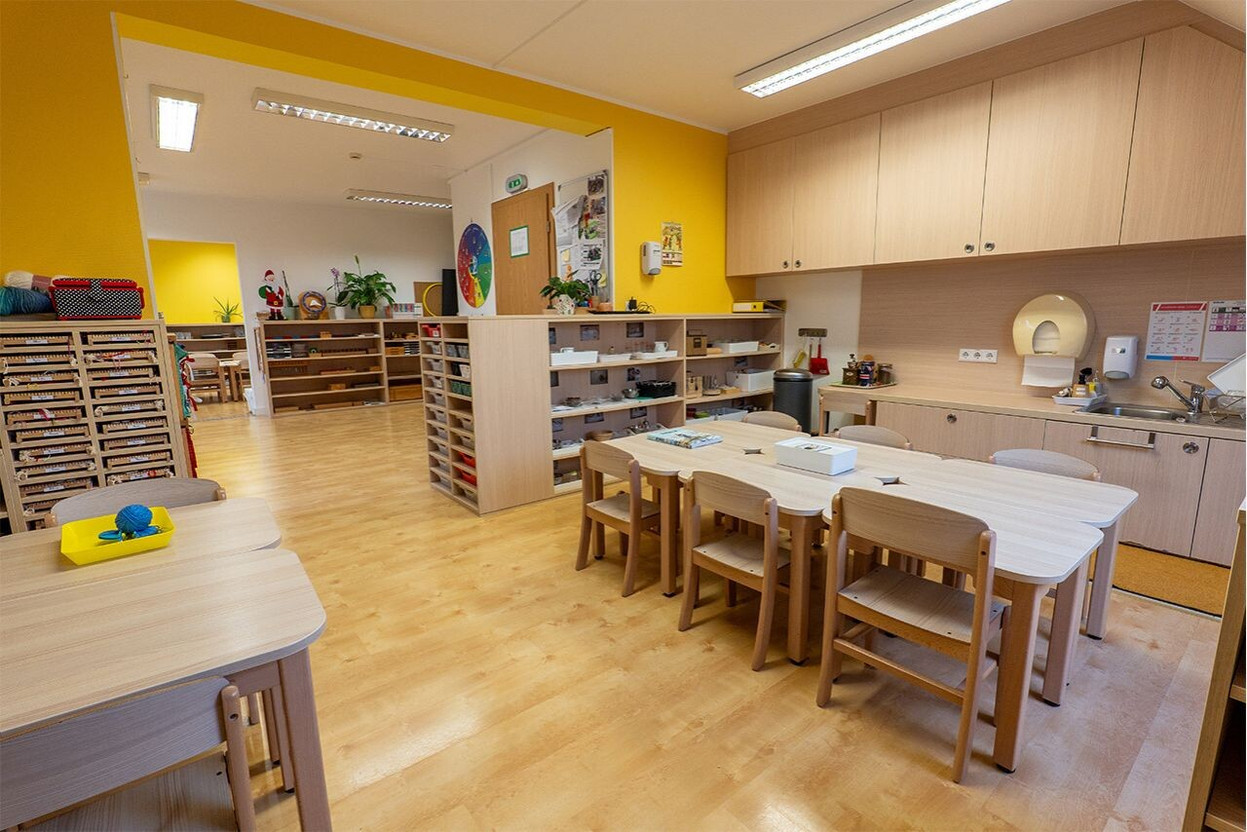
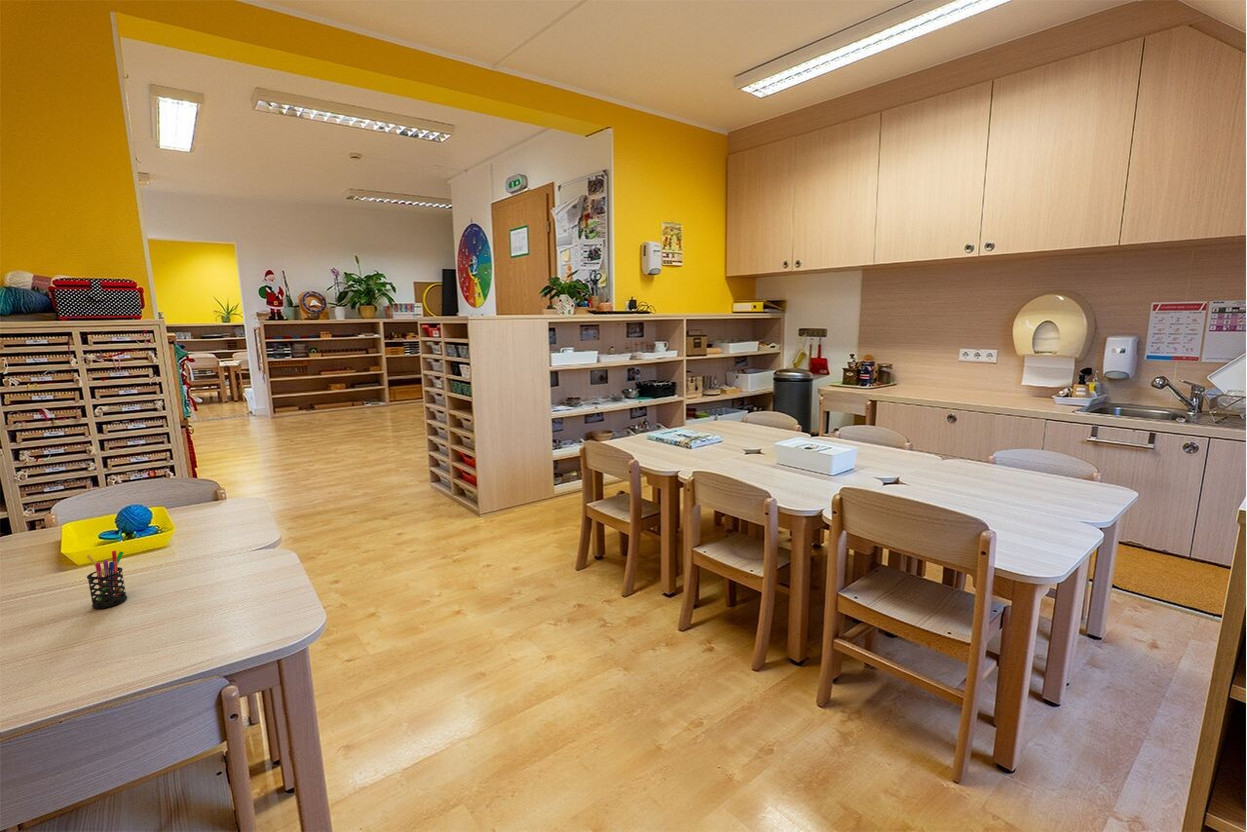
+ pen holder (110, 575)
